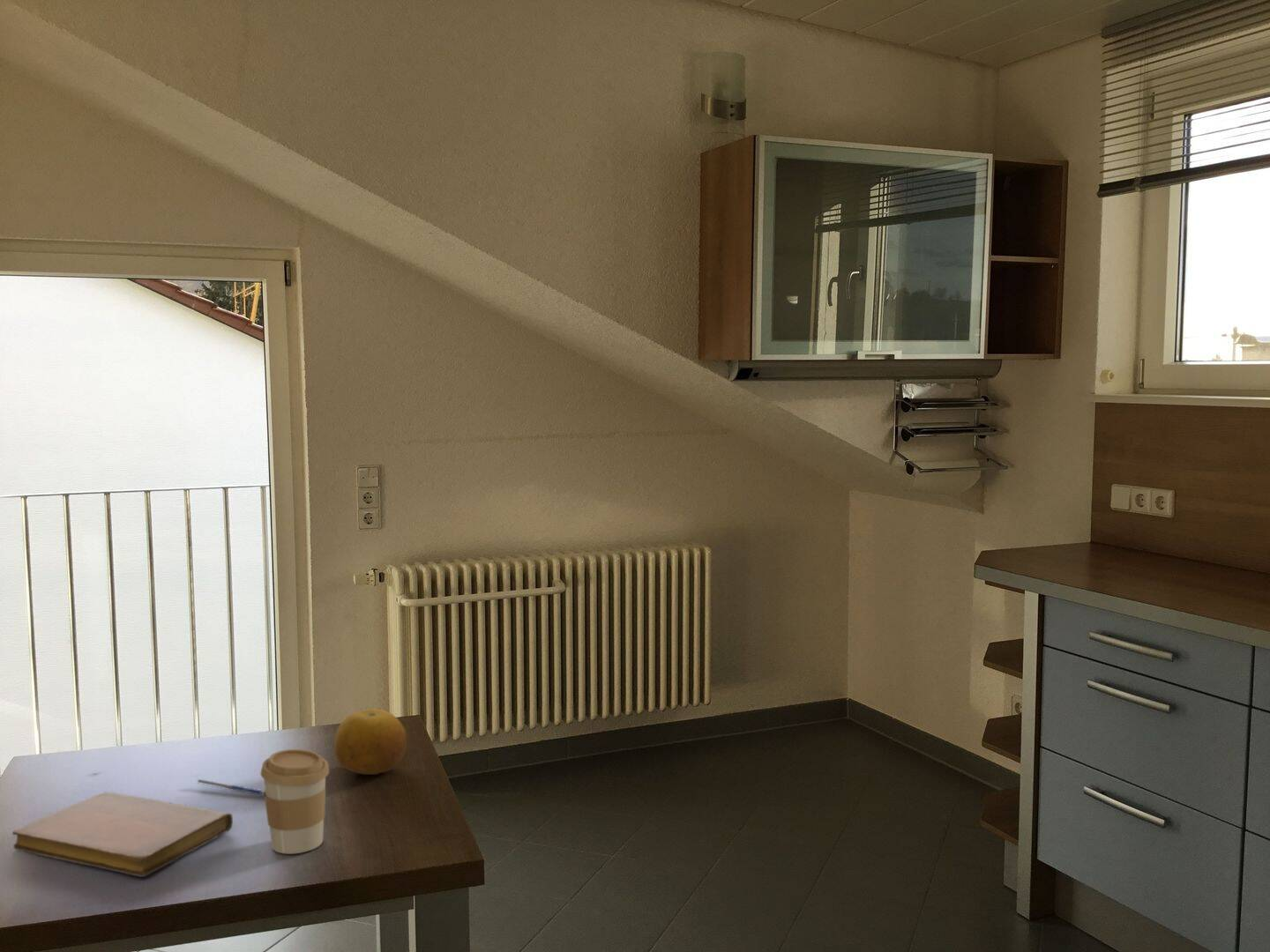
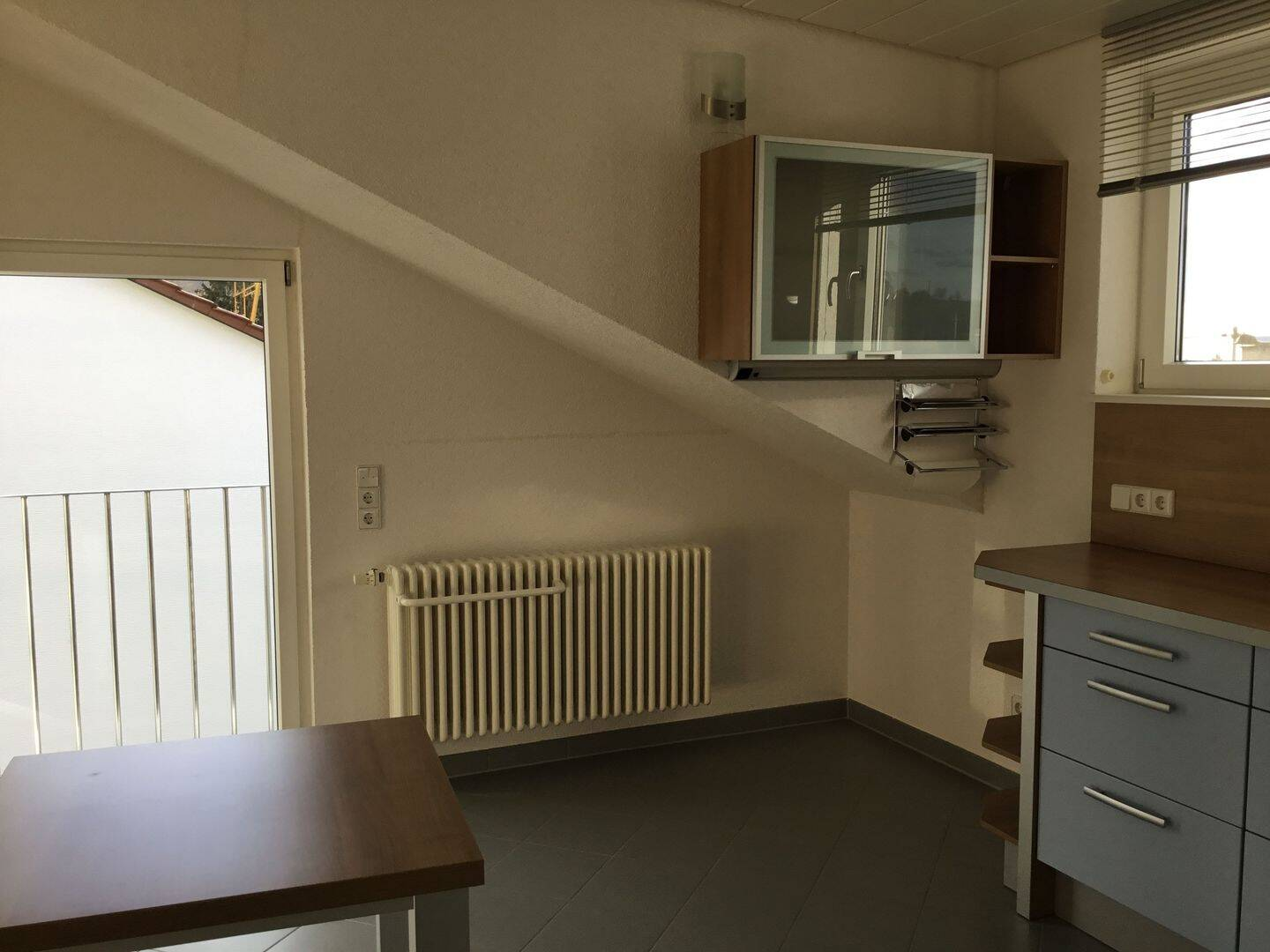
- fruit (370, 741)
- coffee cup (295, 799)
- pen (233, 786)
- notebook (123, 829)
